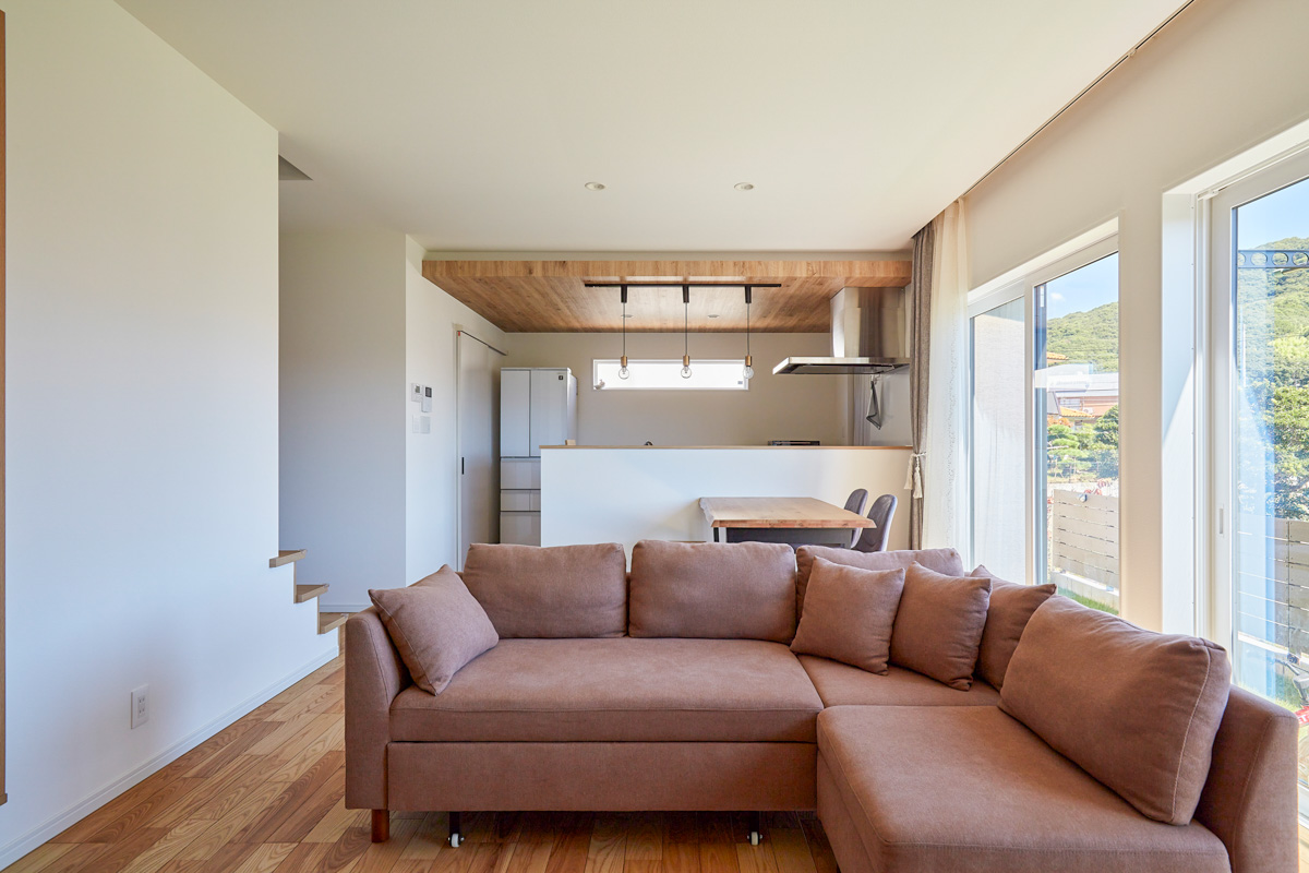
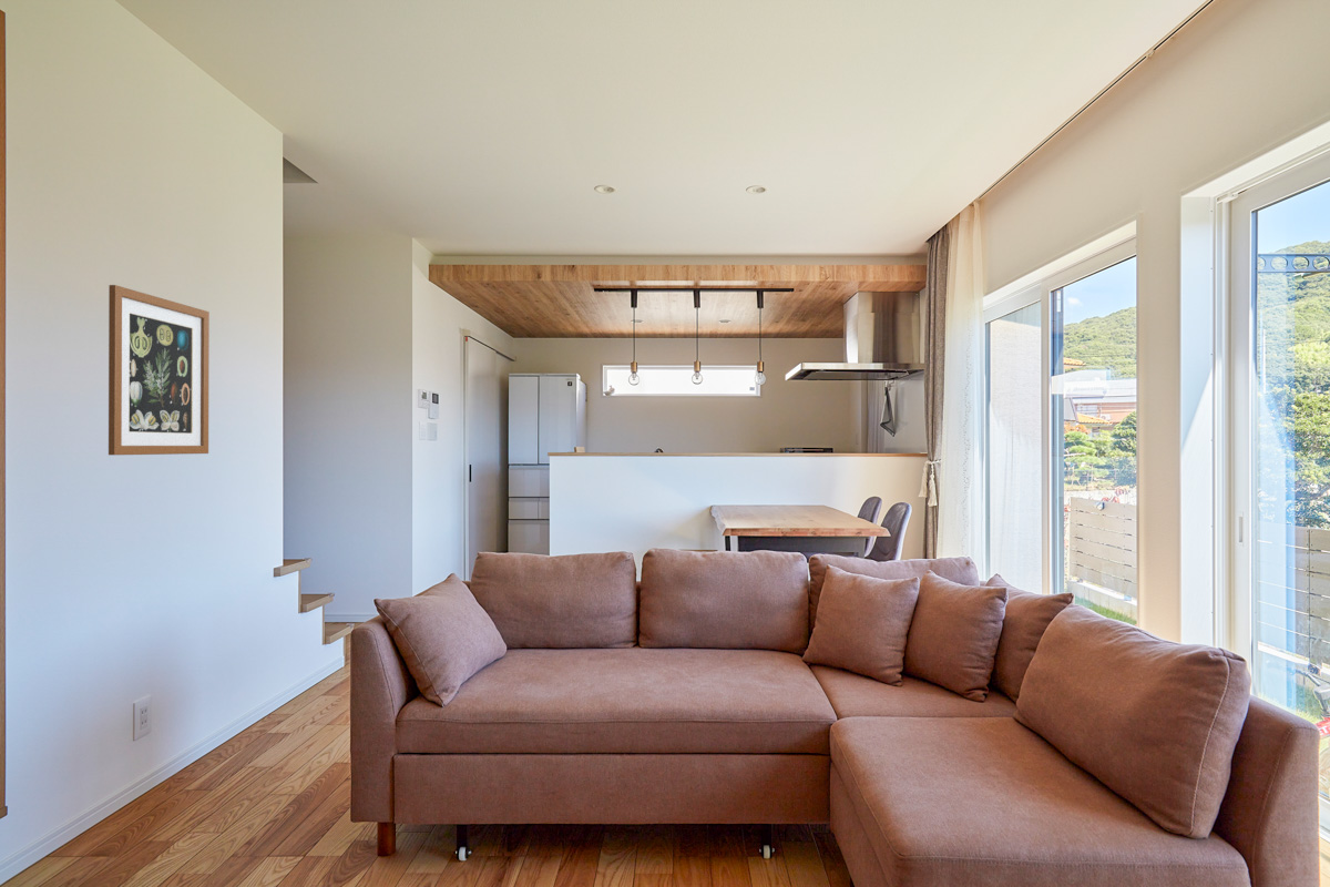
+ wall art (163, 376)
